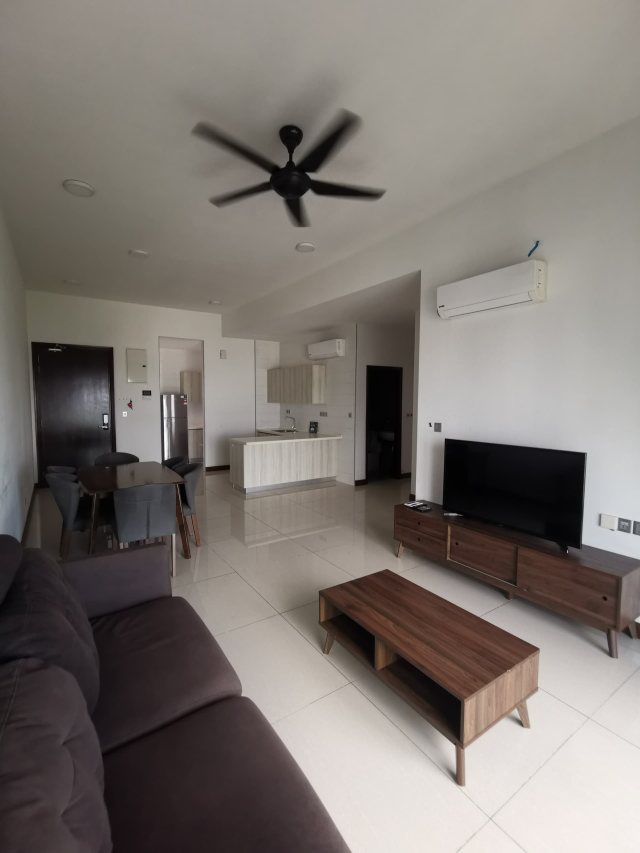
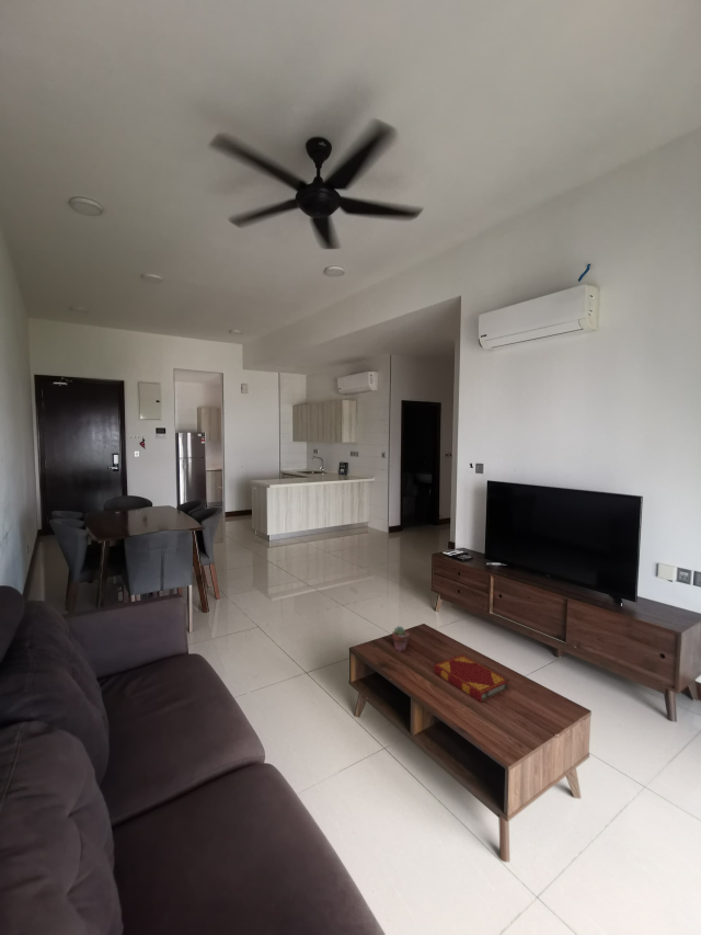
+ hardback book (470, 676)
+ potted succulent (400, 637)
